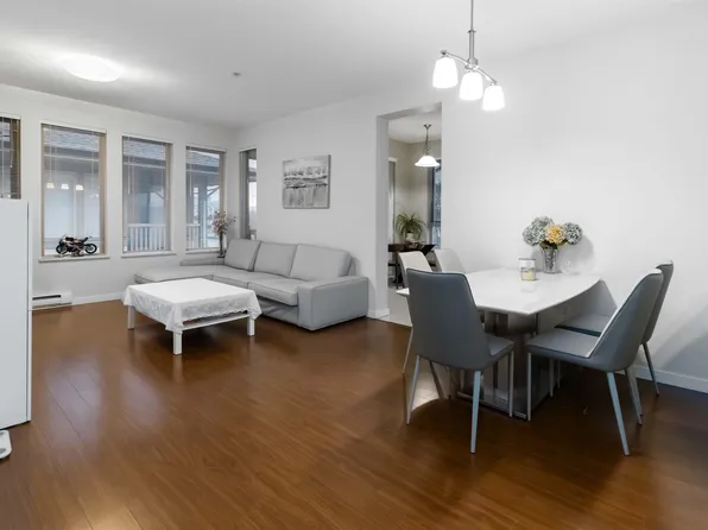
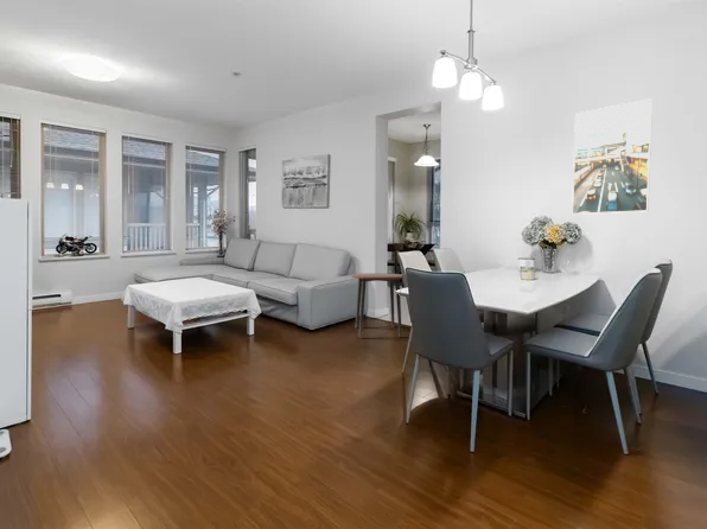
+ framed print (610, 160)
+ side table (390, 304)
